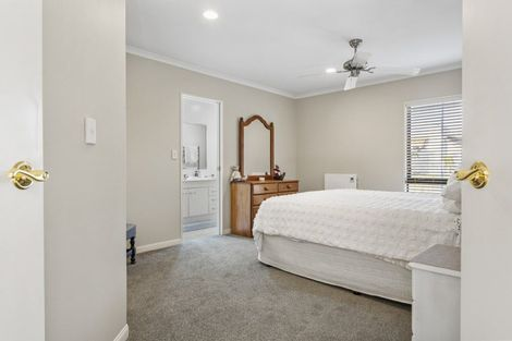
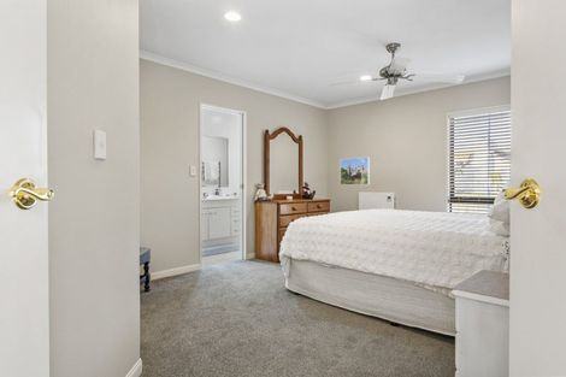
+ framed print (354, 171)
